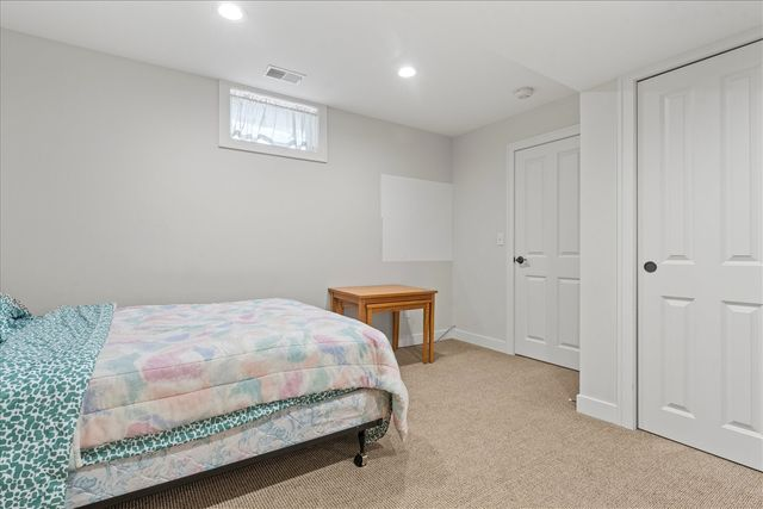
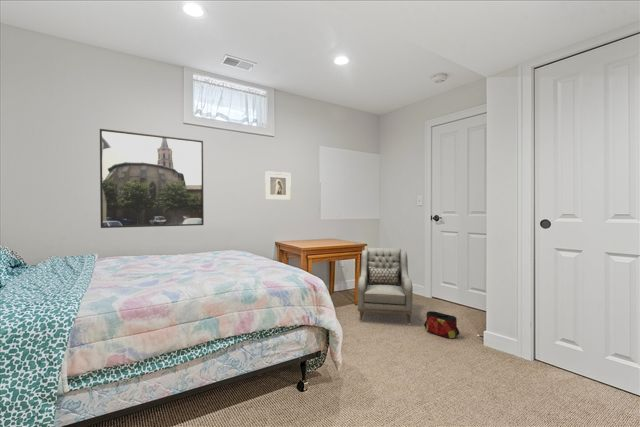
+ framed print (277, 186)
+ armchair (384, 272)
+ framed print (155, 181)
+ bag (440, 323)
